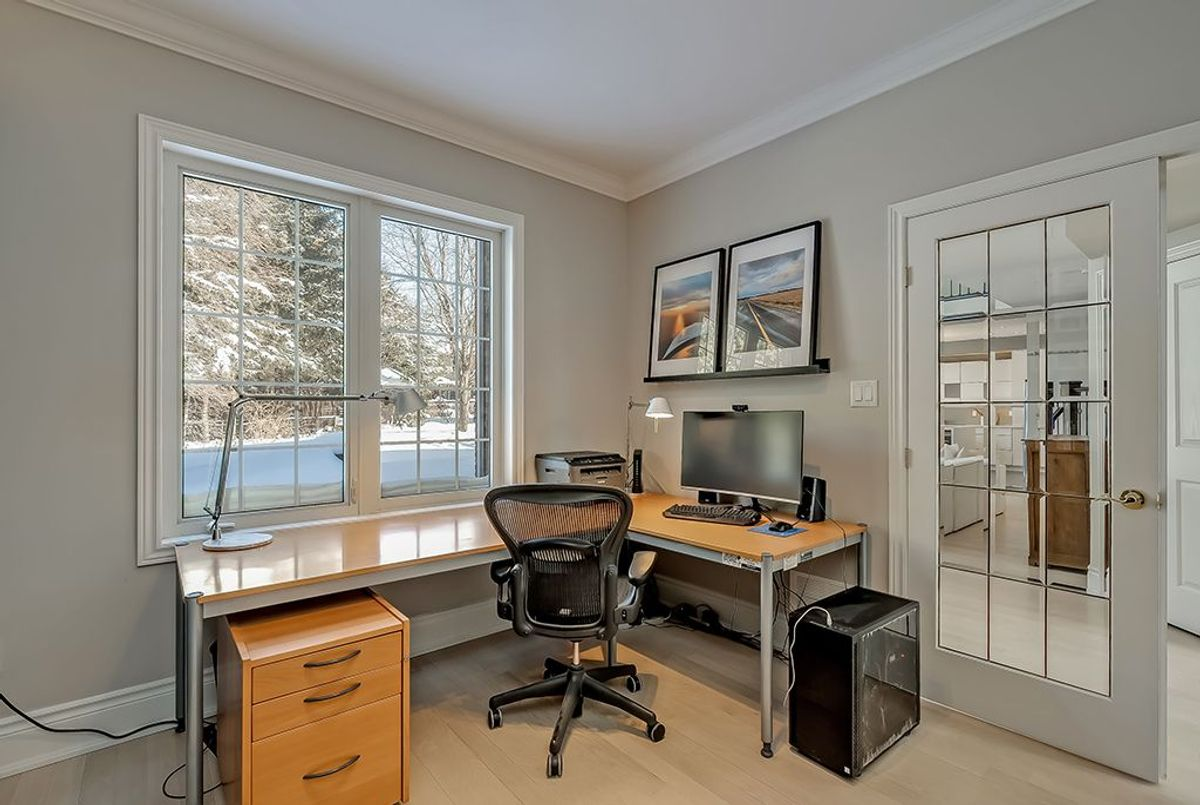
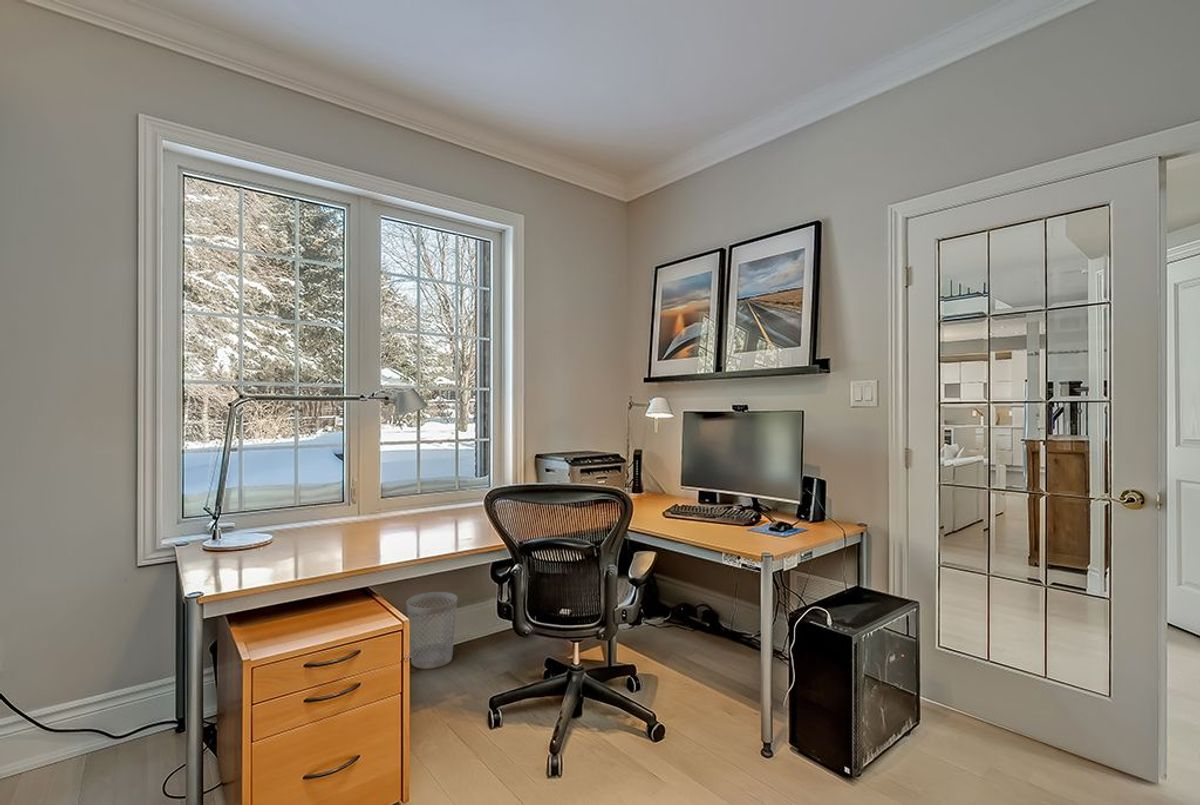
+ wastebasket (432, 629)
